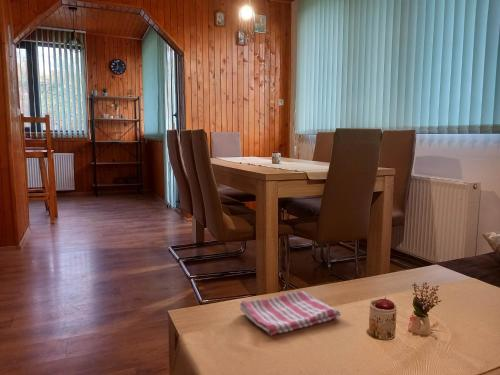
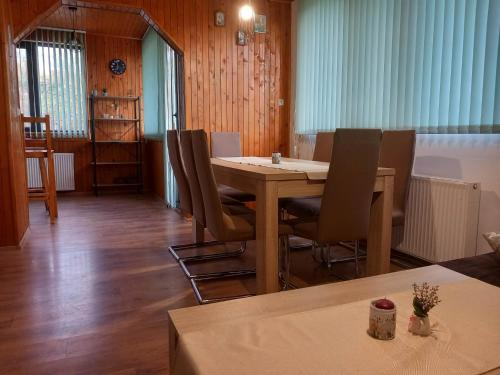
- dish towel (289, 309)
